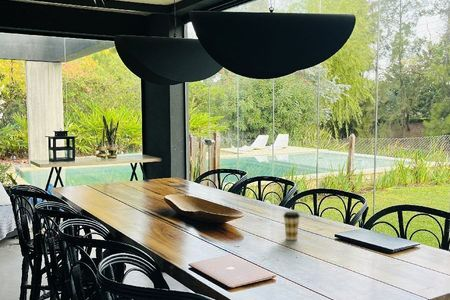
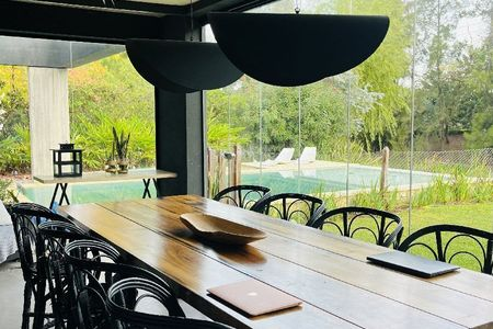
- coffee cup (291, 225)
